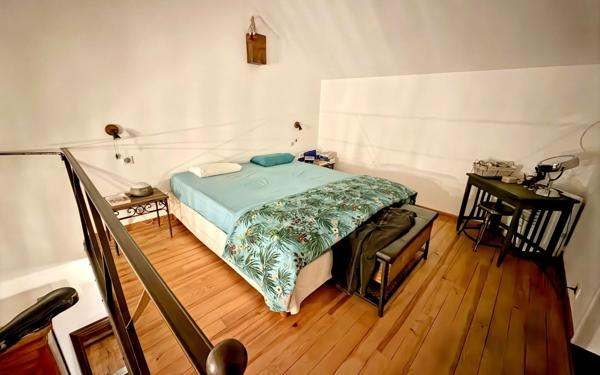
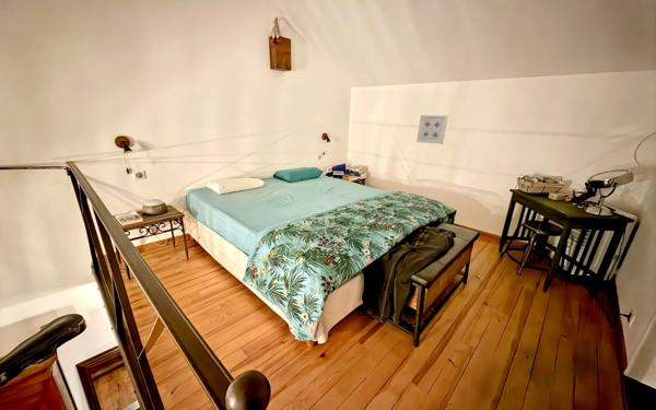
+ wall art (431, 129)
